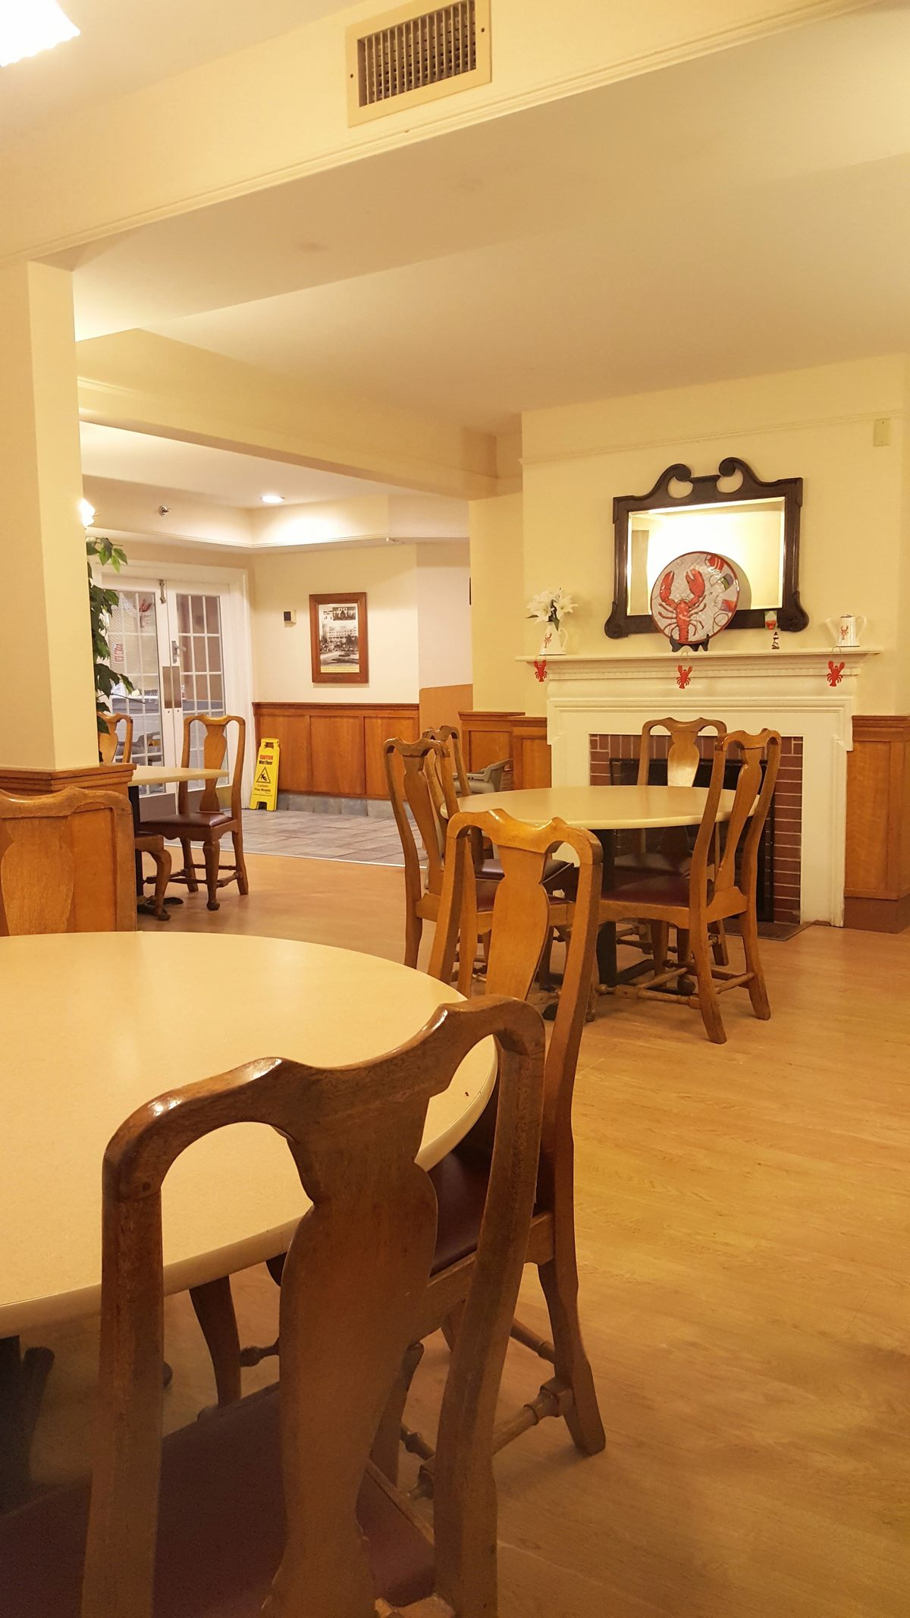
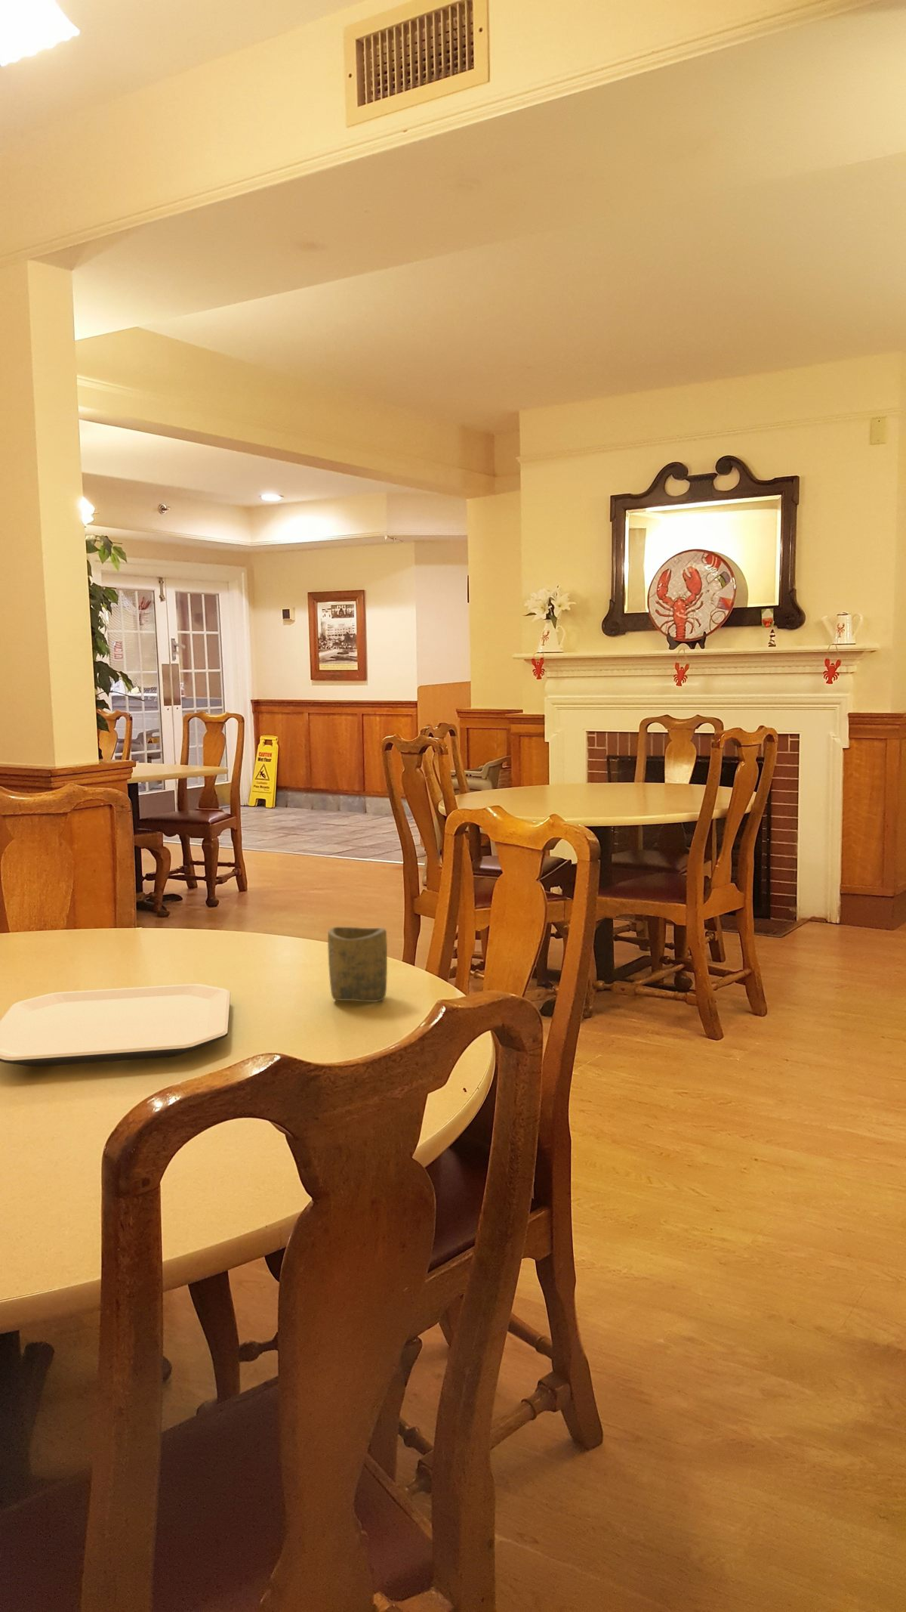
+ plate (114, 1025)
+ cup (358, 963)
